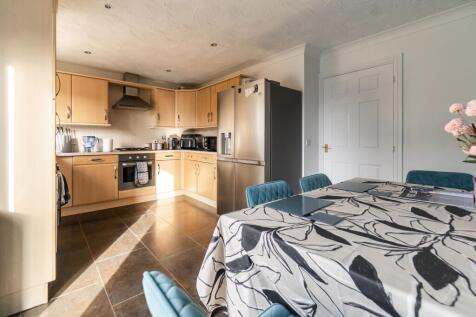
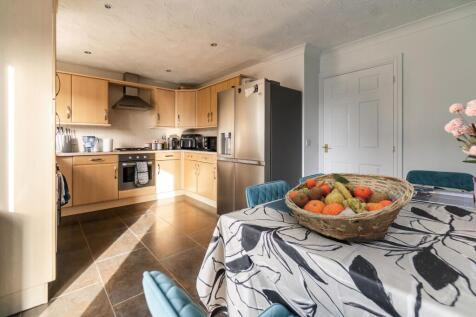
+ fruit basket (340, 200)
